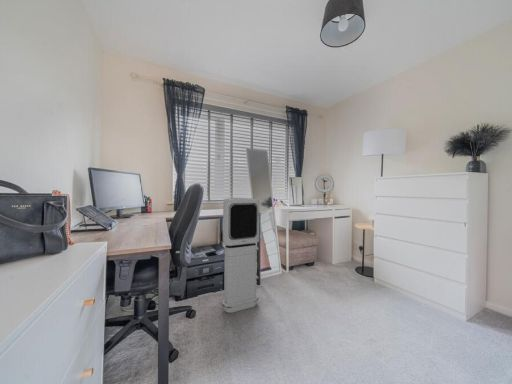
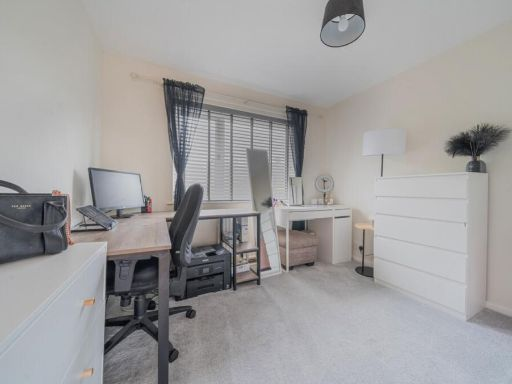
- air purifier (237, 249)
